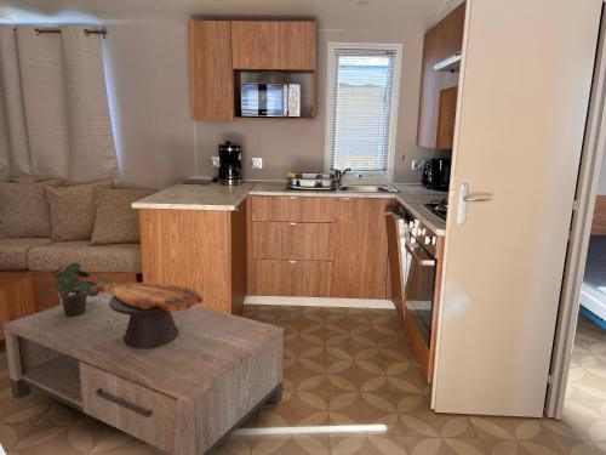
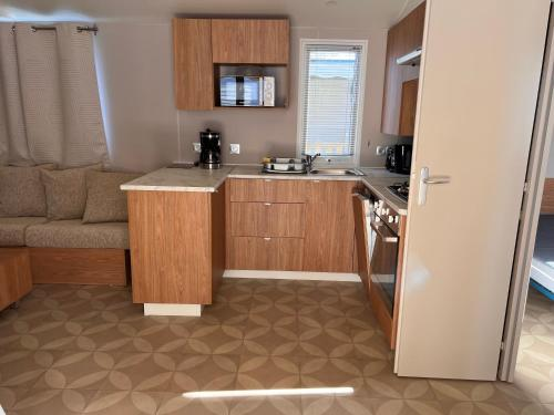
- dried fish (147, 312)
- coffee table (145, 362)
- potted plant (75, 288)
